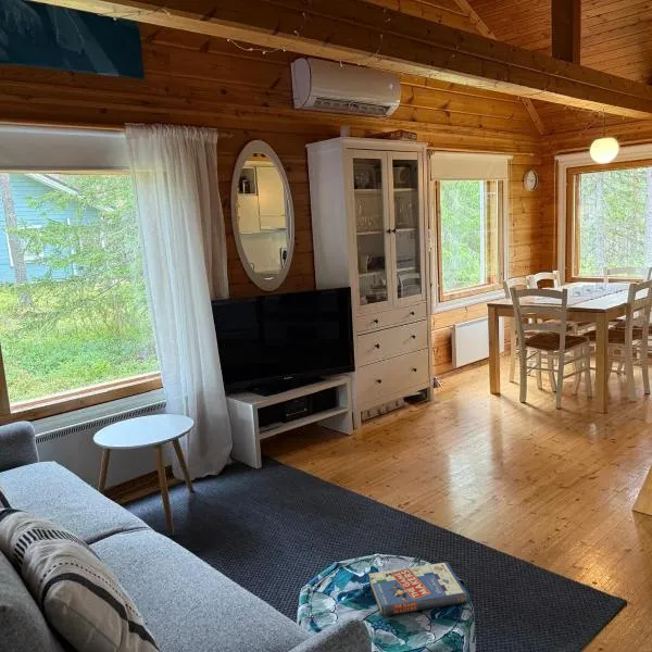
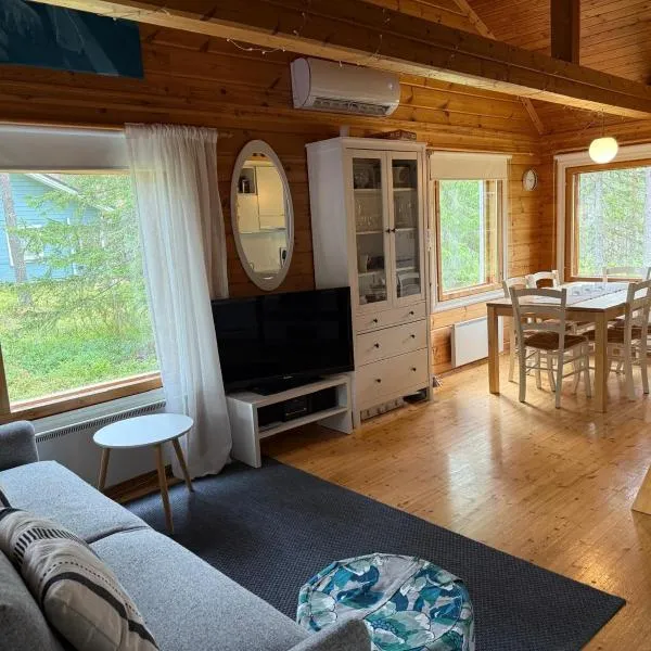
- book (416, 588)
